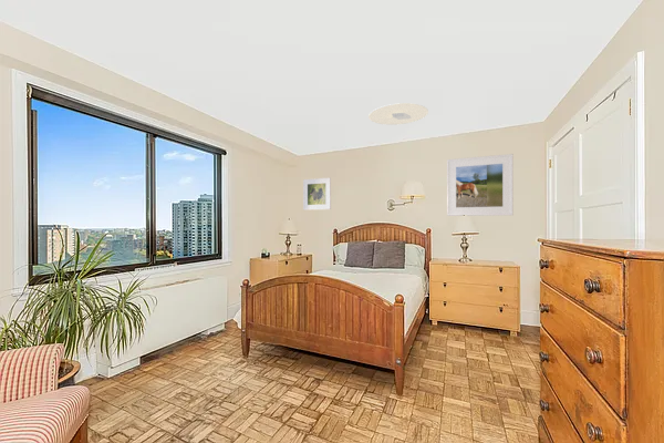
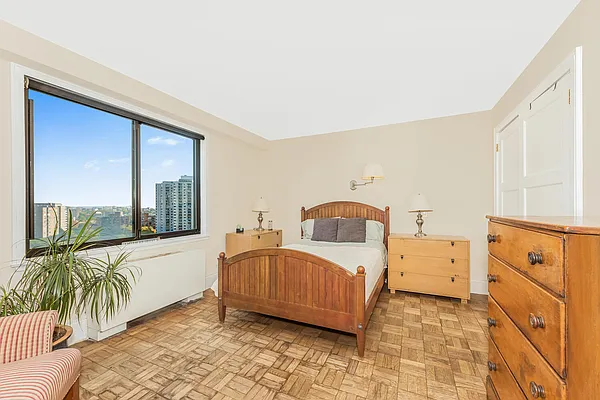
- ceiling light (397, 112)
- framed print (478, 186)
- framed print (317, 194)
